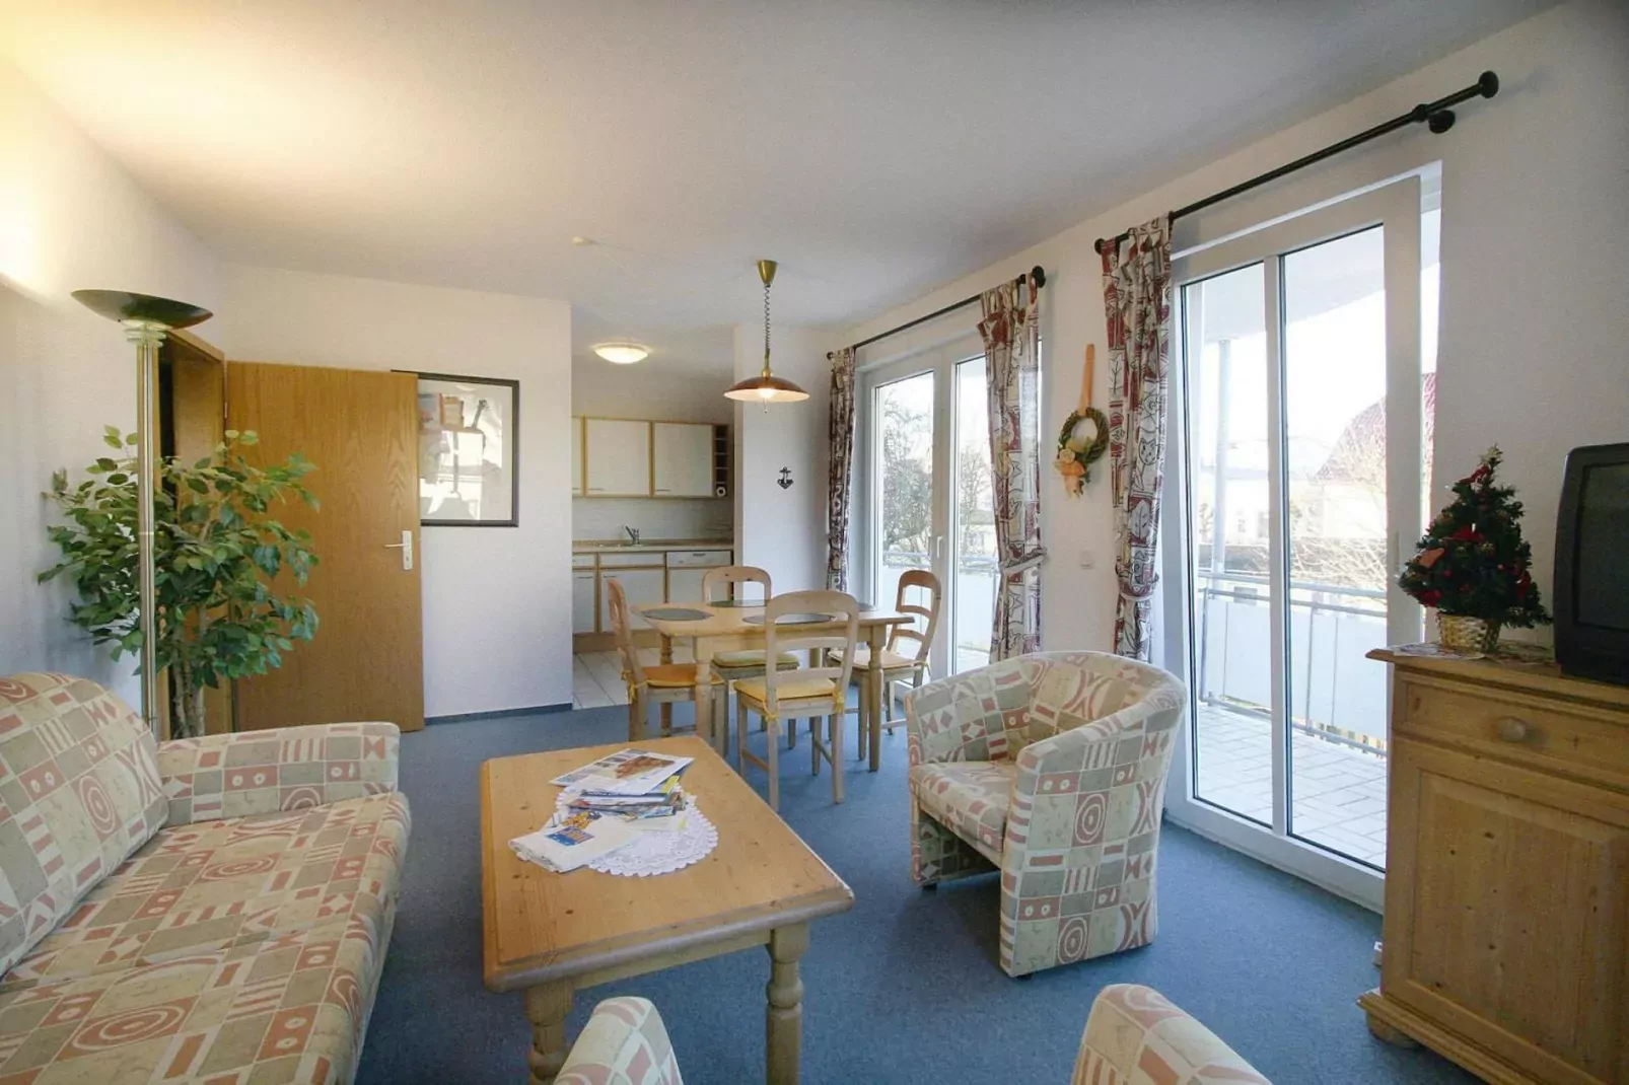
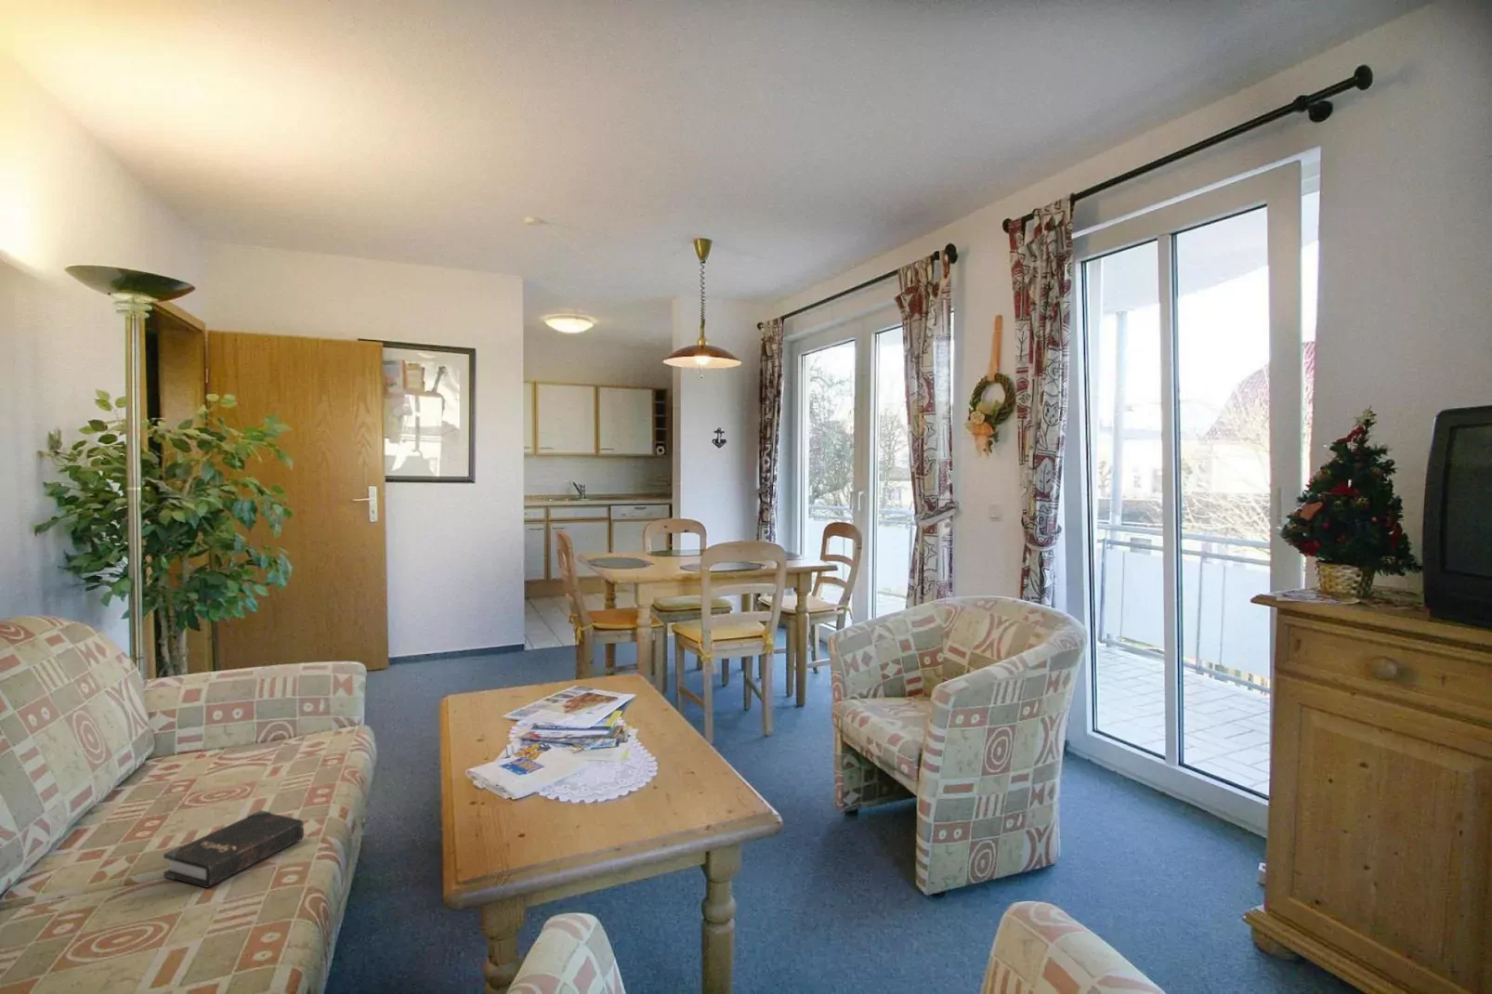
+ hardback book (237, 846)
